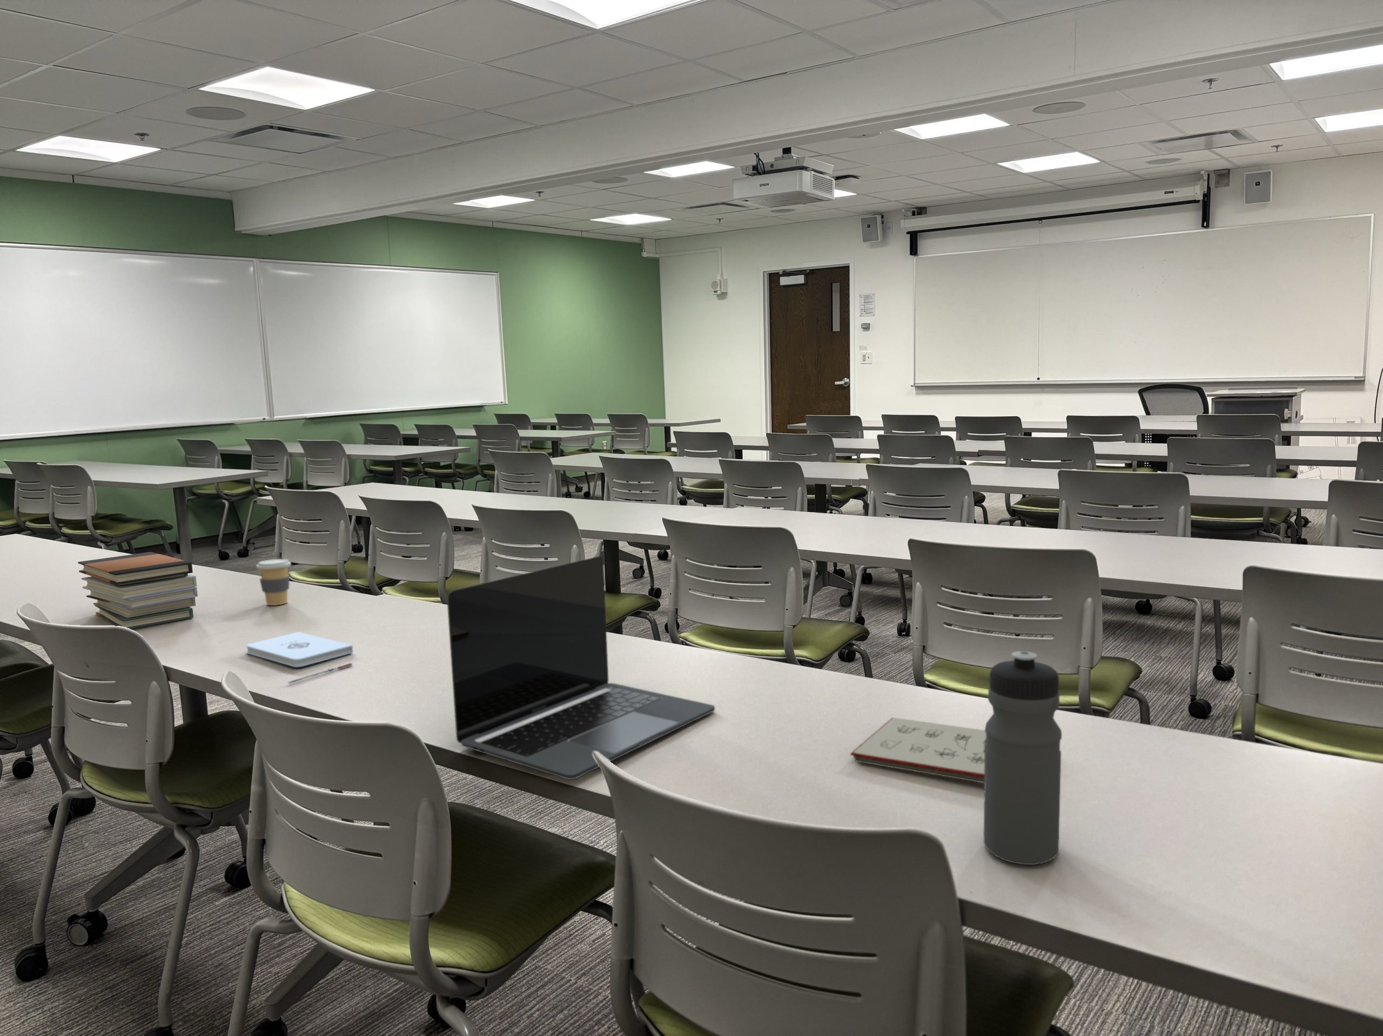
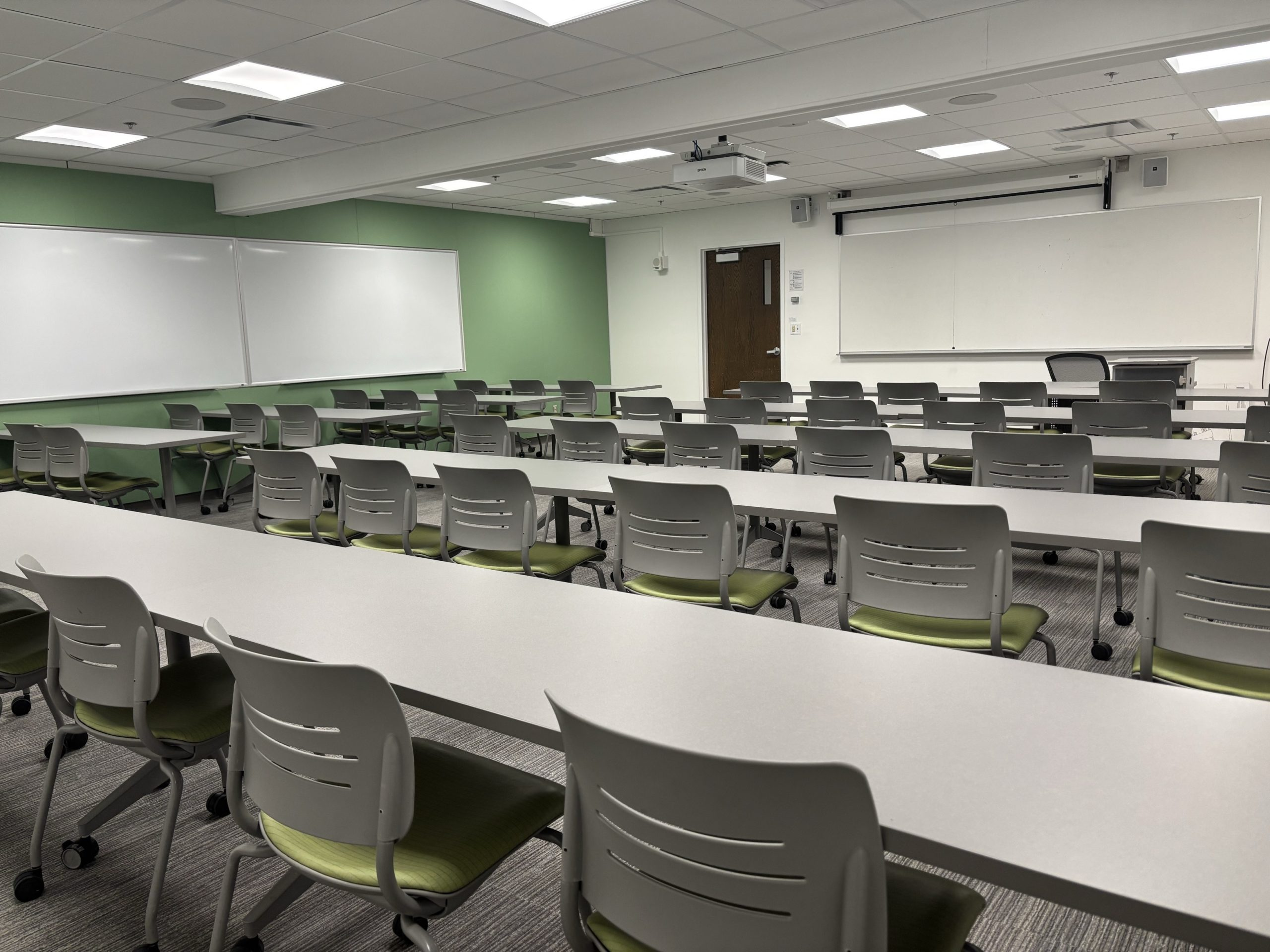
- pen (320, 673)
- notepad (945, 747)
- book stack (139, 589)
- laptop (588, 655)
- coffee cup (276, 582)
- water bottle (1023, 752)
- notepad (297, 649)
